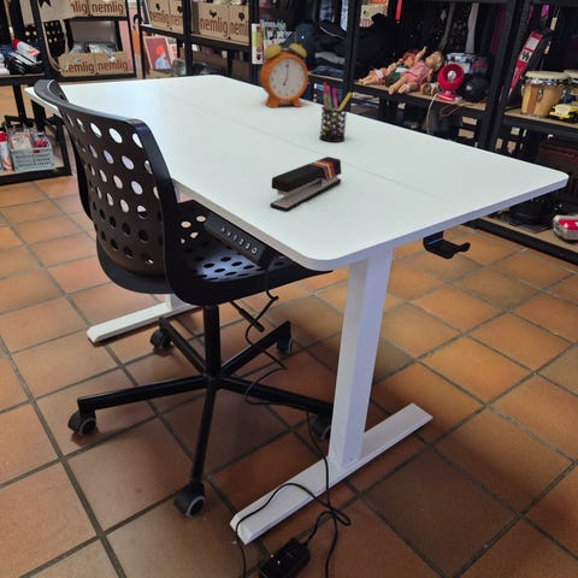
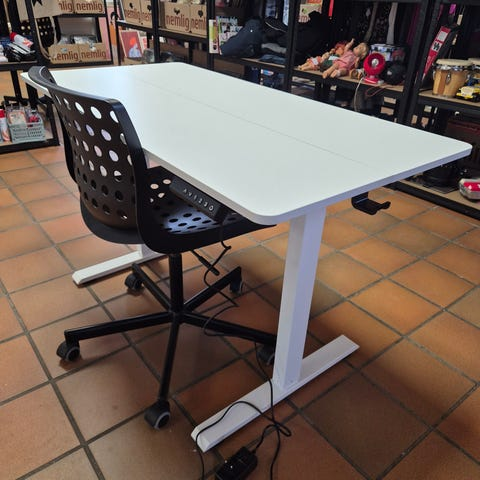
- stapler (308, 179)
- alarm clock (284, 70)
- pen holder (331, 112)
